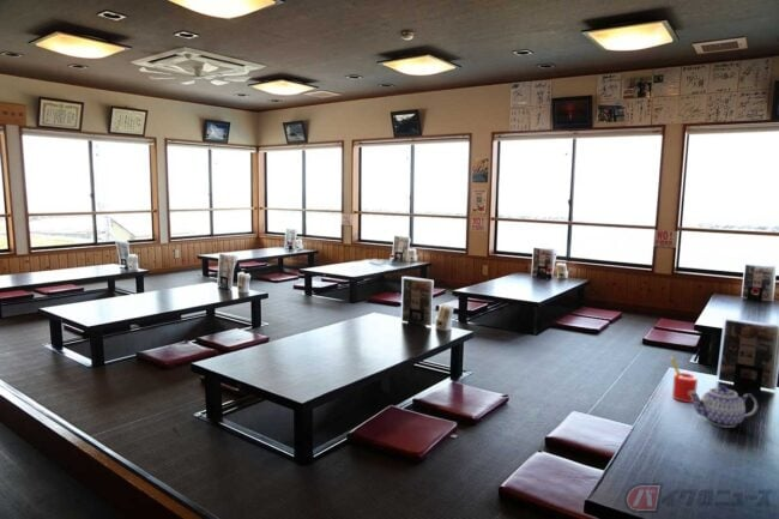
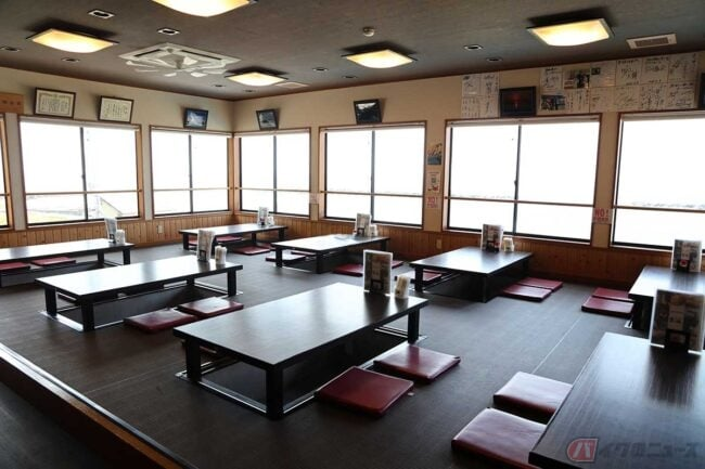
- straw (682, 378)
- teapot (721, 404)
